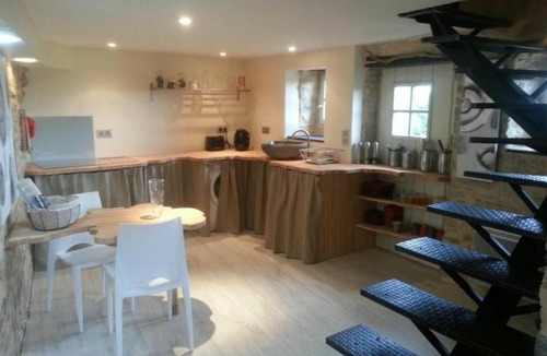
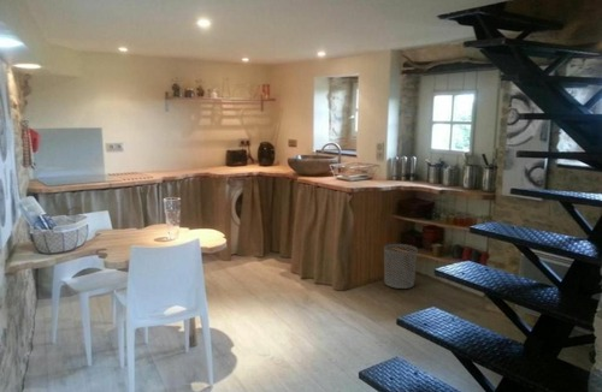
+ waste bin (400, 266)
